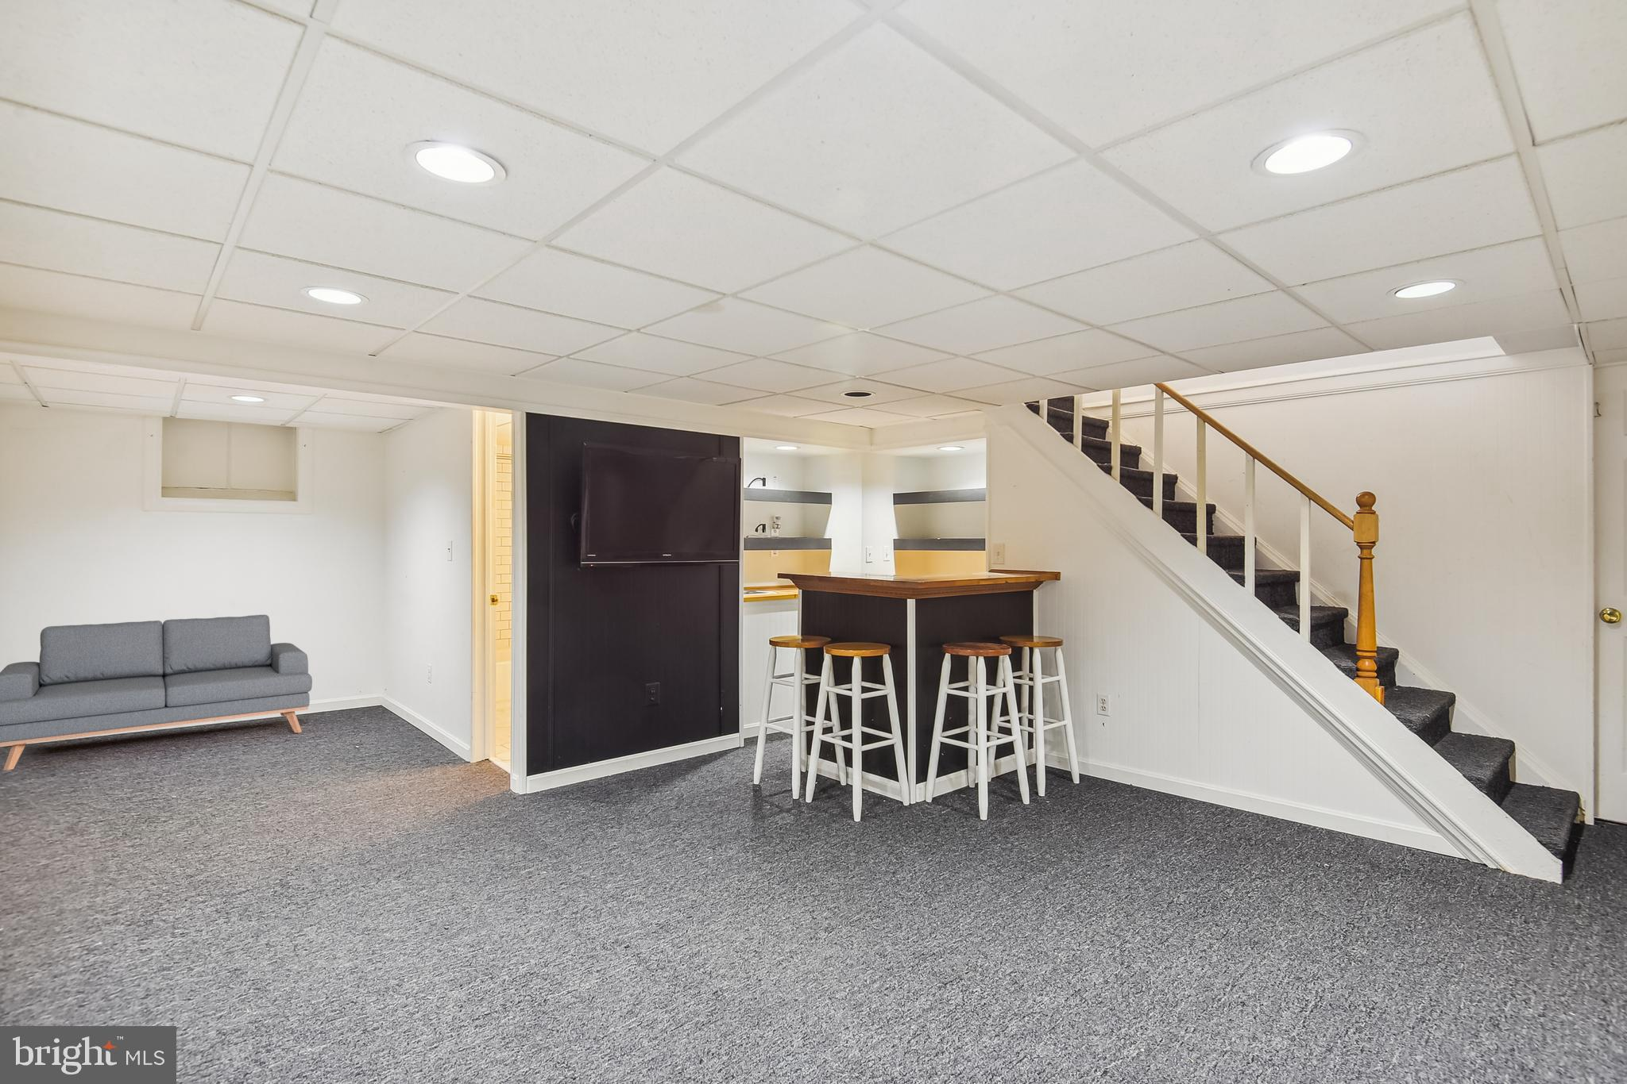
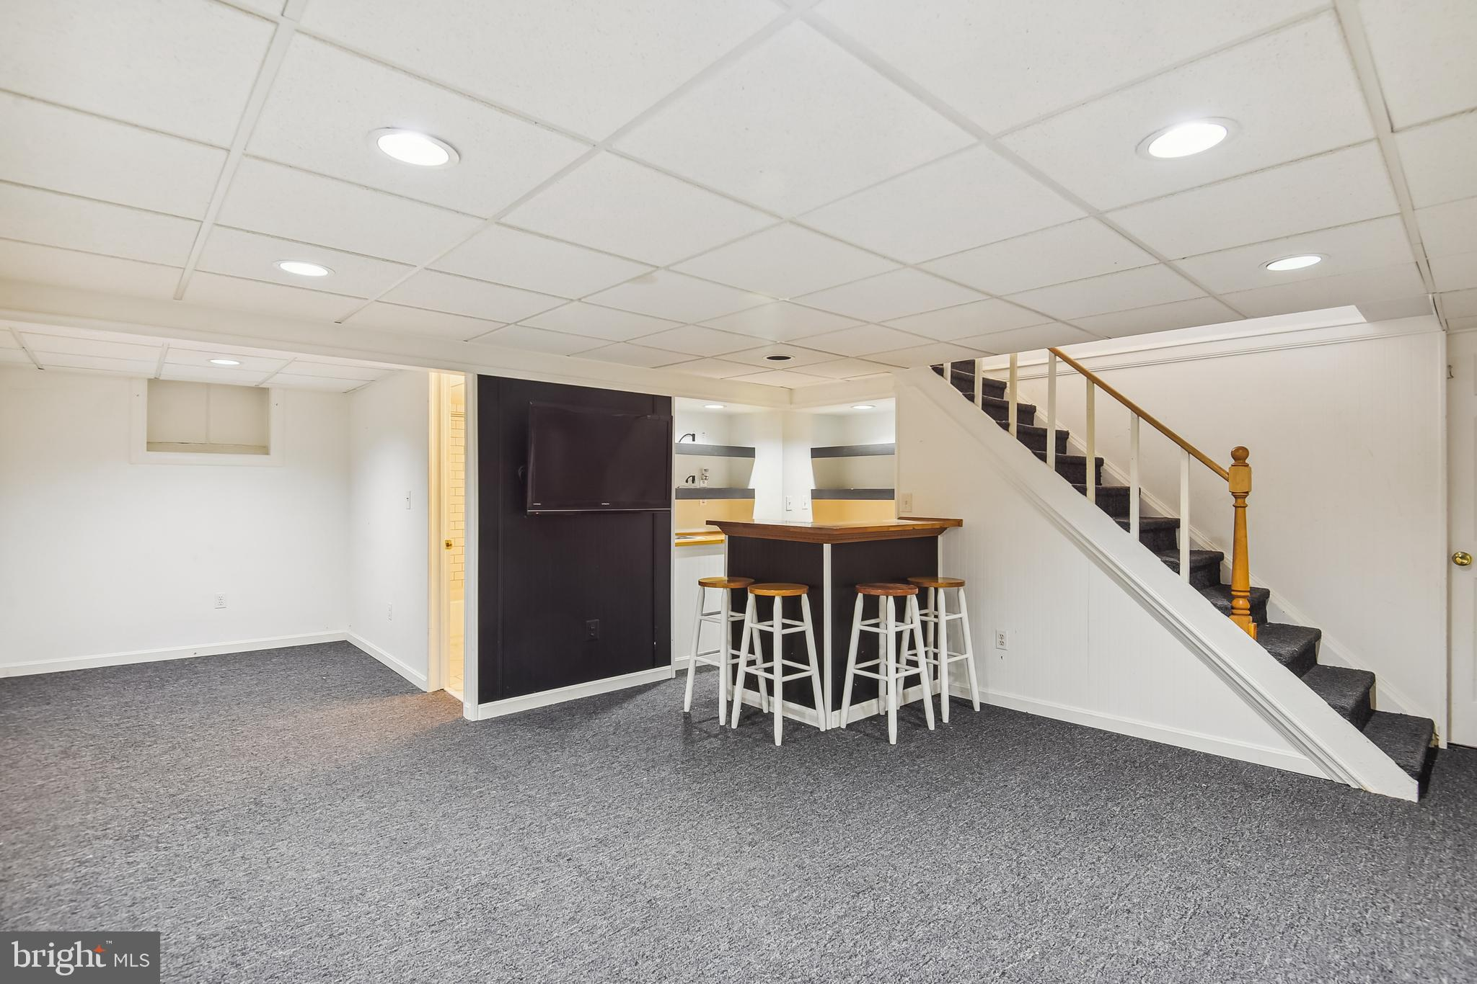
- sofa (163, 681)
